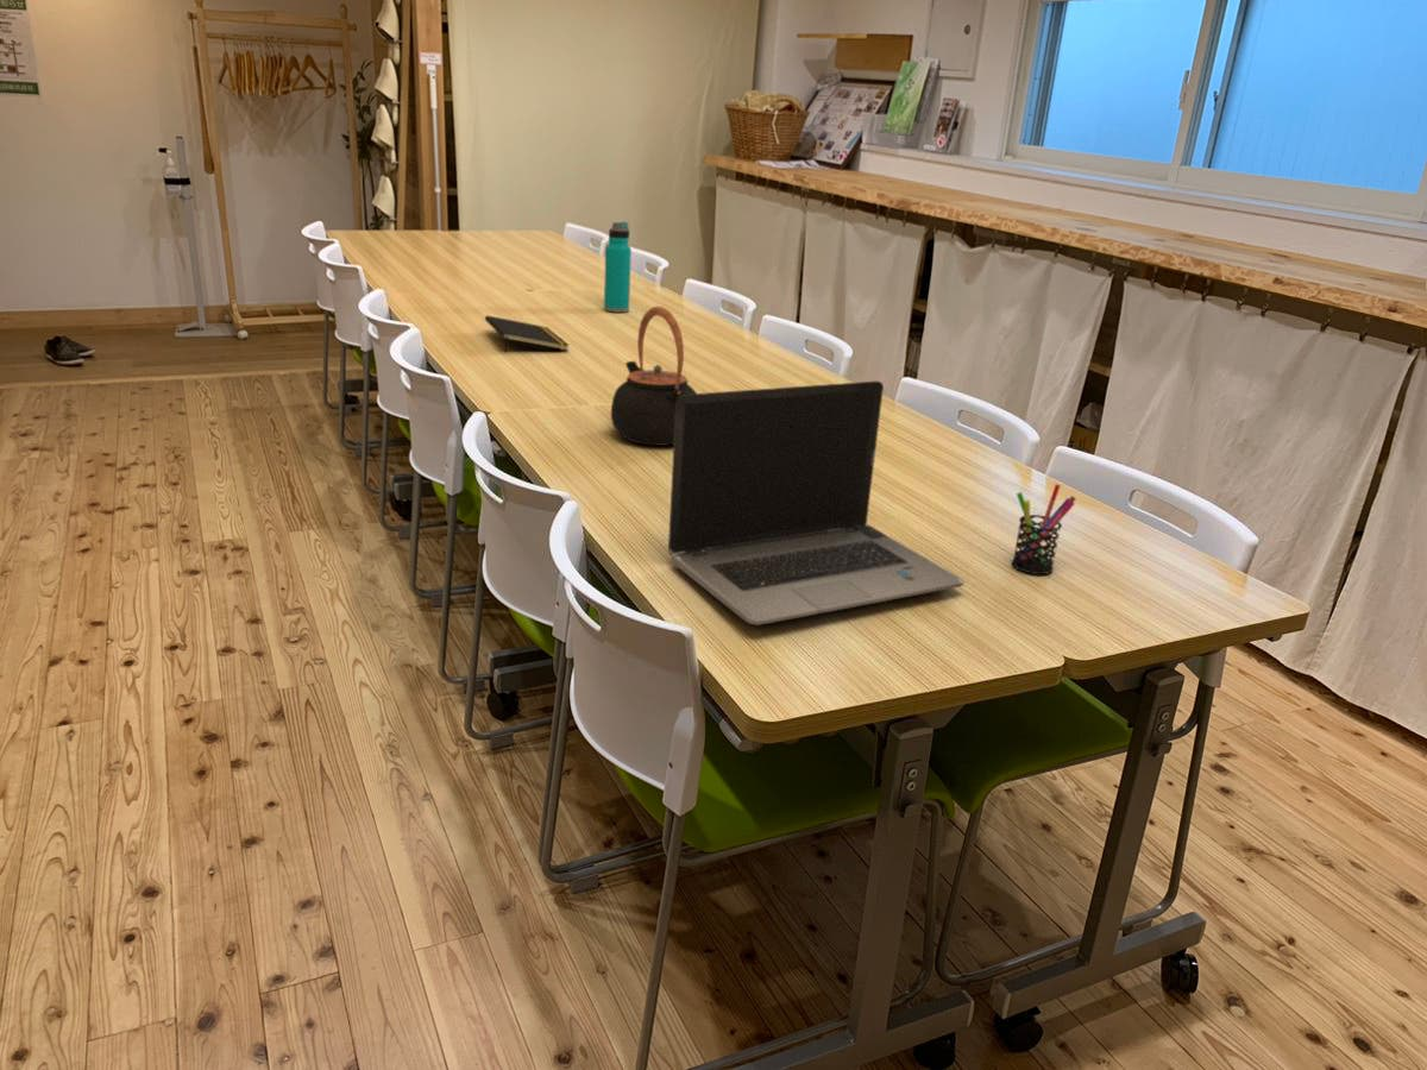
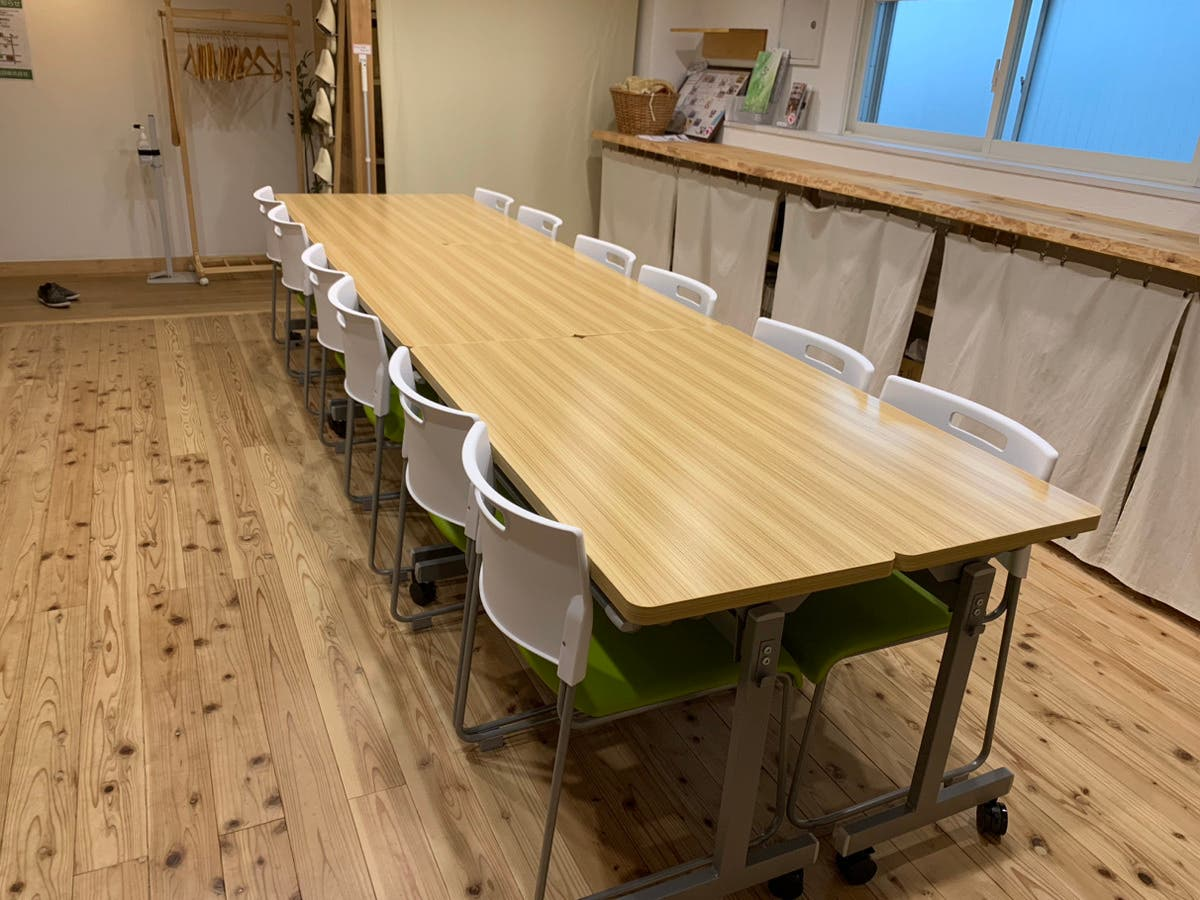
- notepad (526, 332)
- laptop computer (823, 496)
- teapot (653, 370)
- water bottle (617, 266)
- pen holder (1036, 524)
